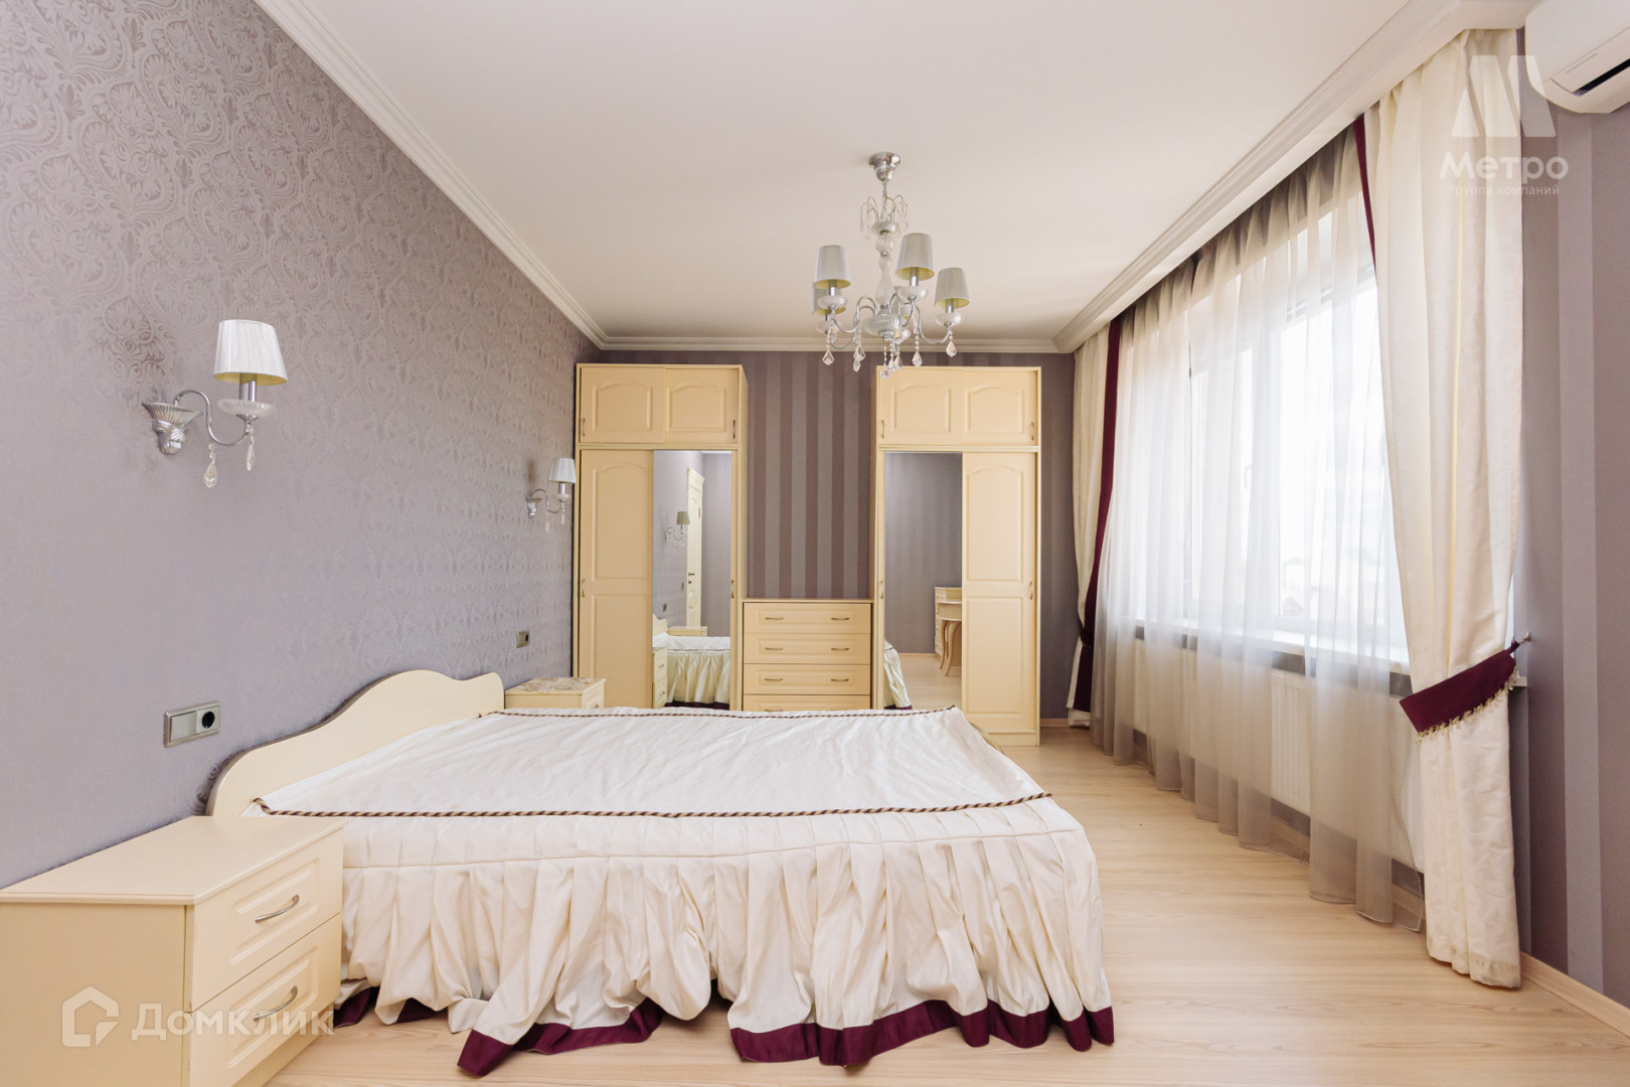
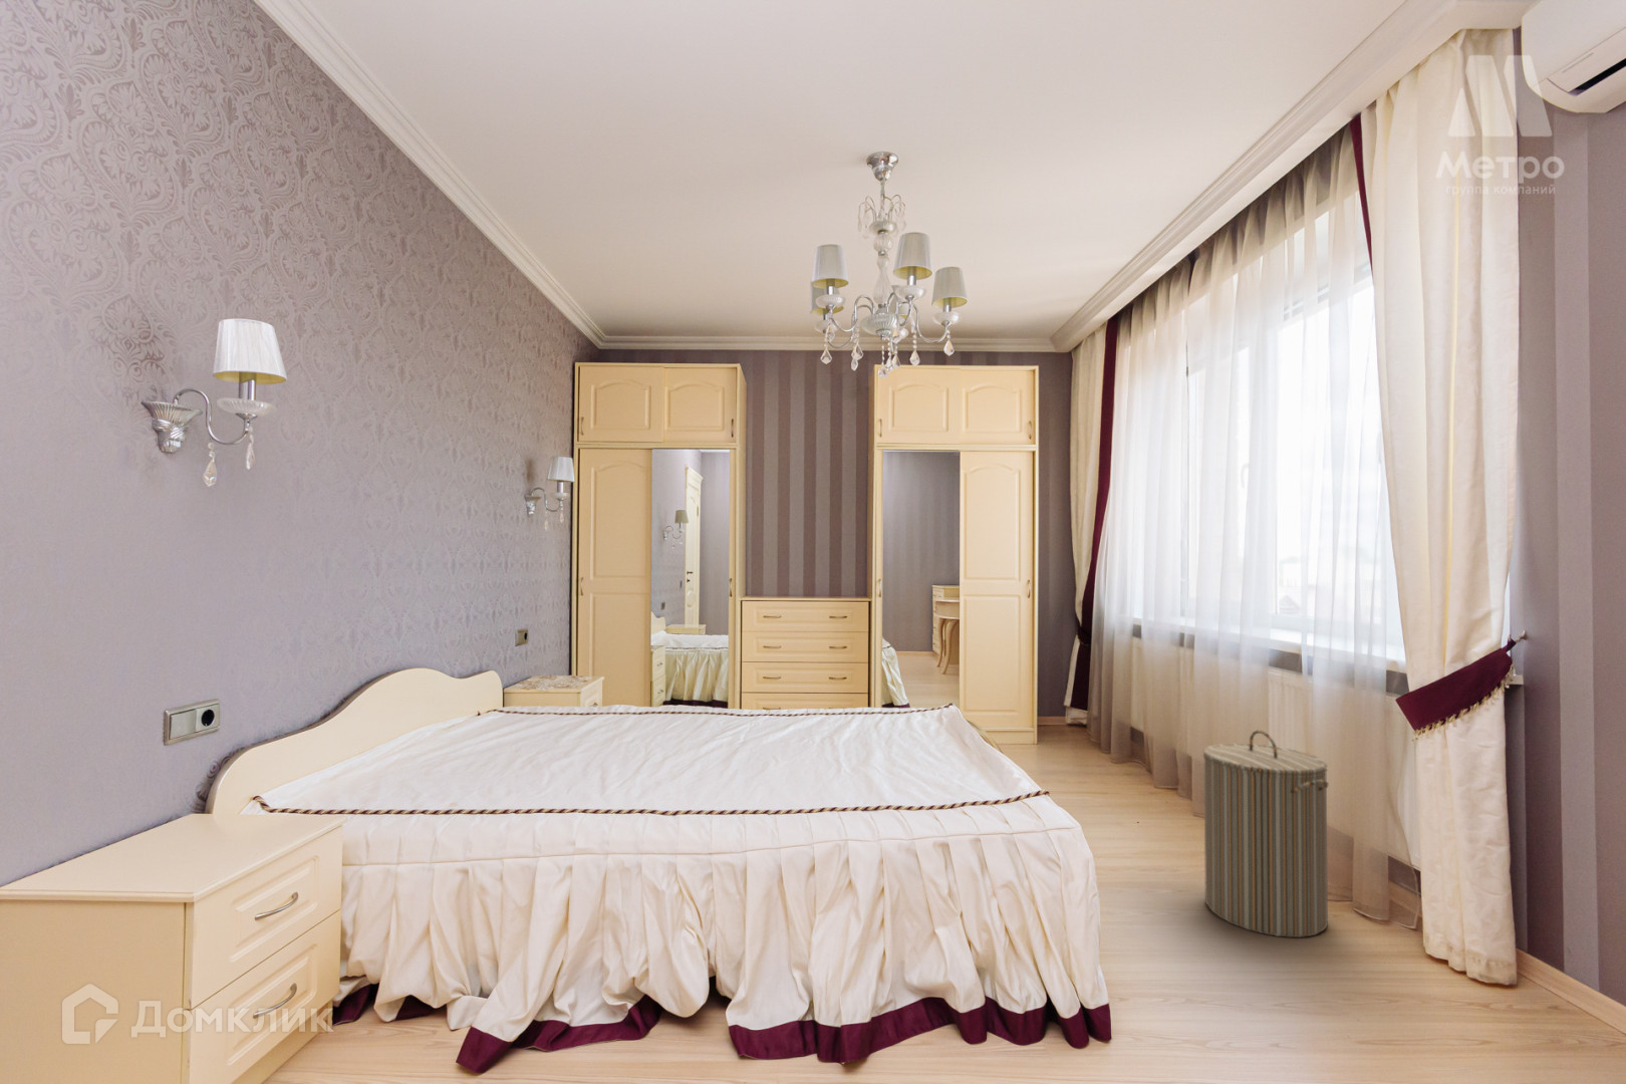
+ laundry hamper (1264, 821)
